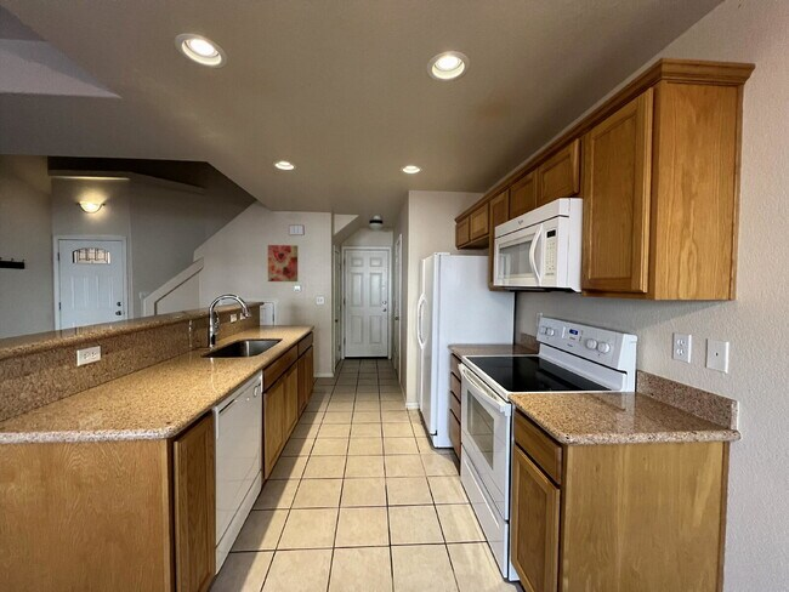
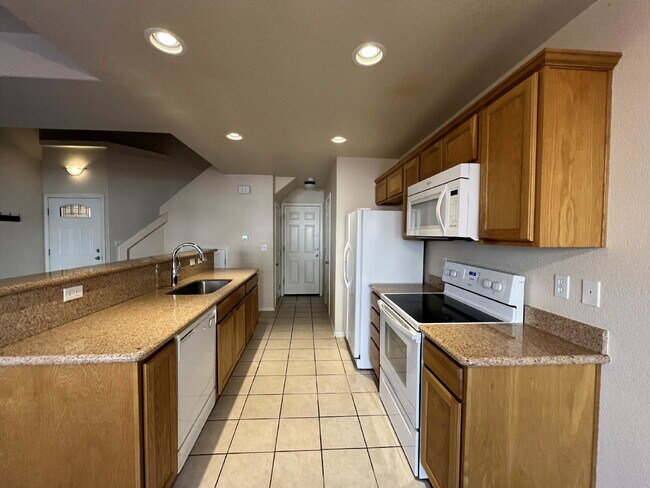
- wall art (283, 263)
